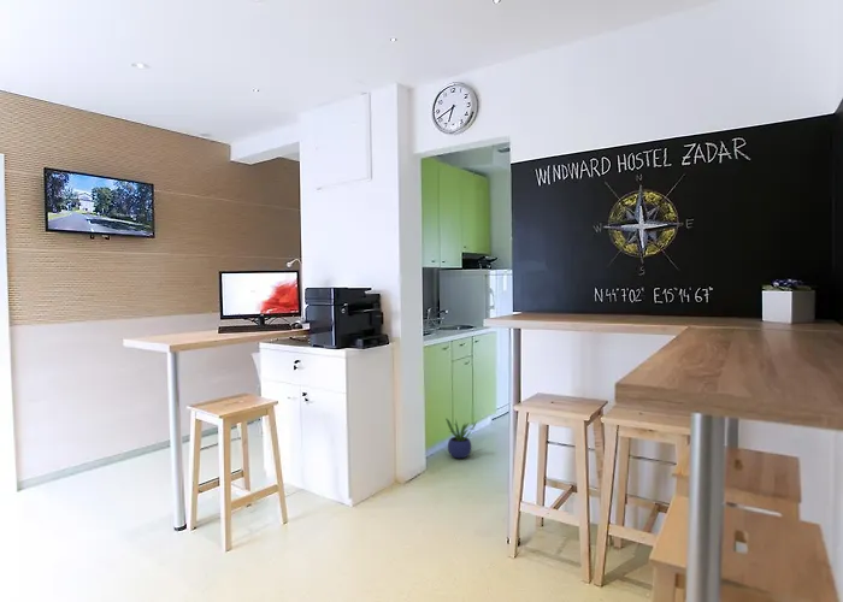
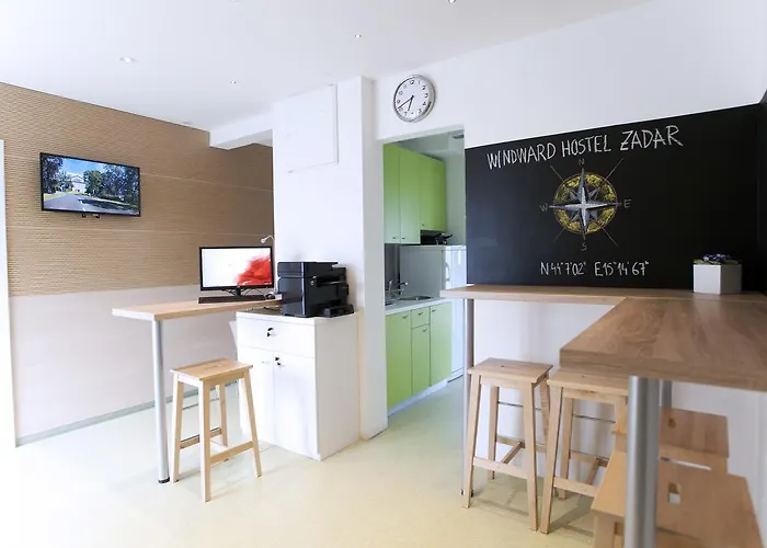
- potted plant (459, 436)
